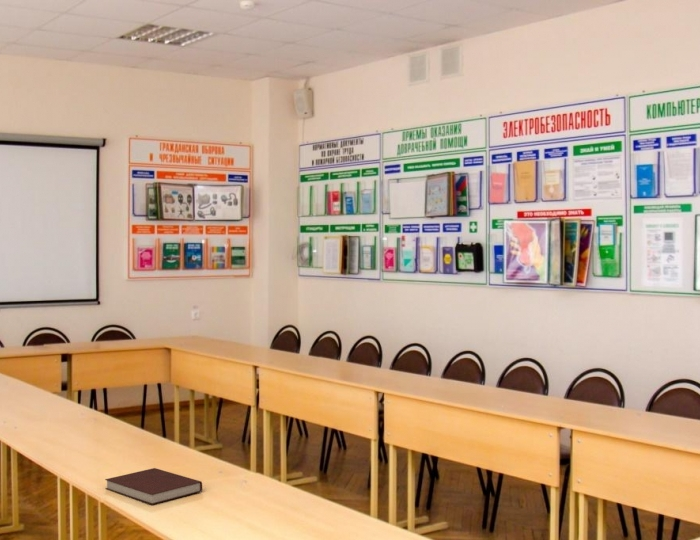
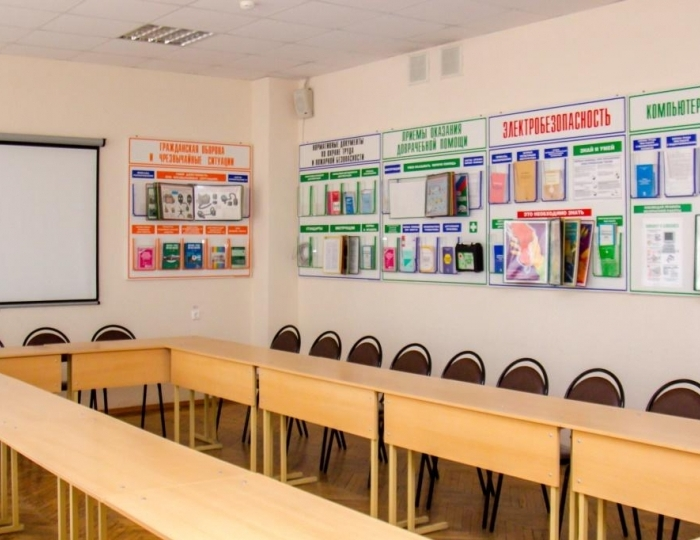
- notebook (153, 485)
